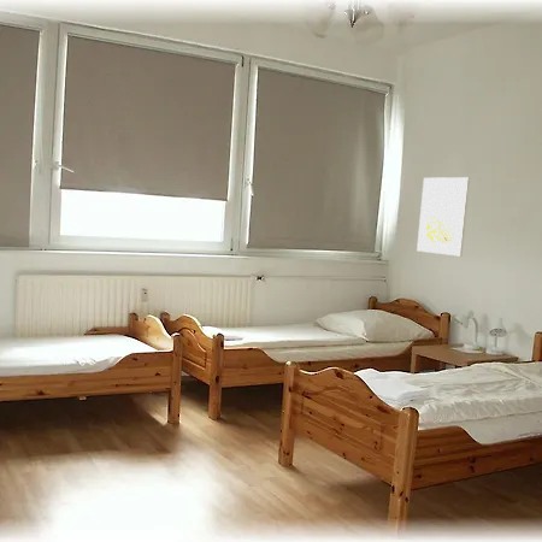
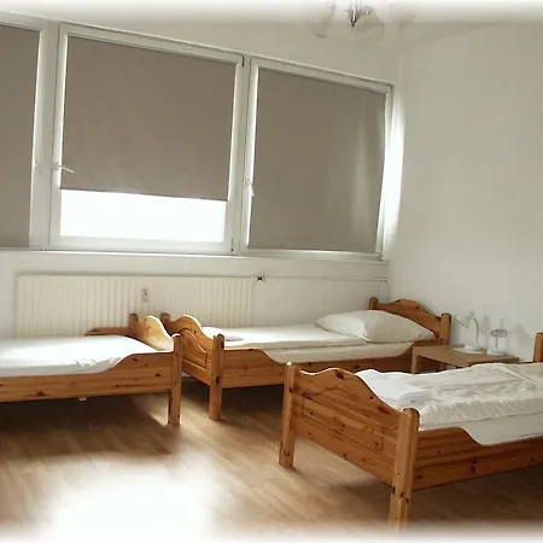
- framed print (442, 216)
